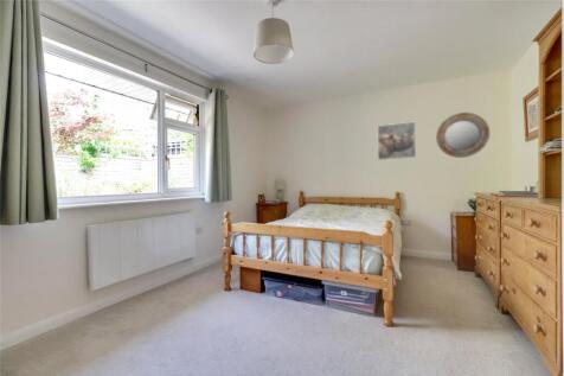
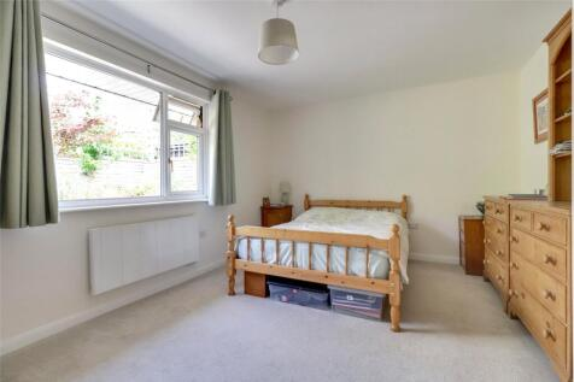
- home mirror (461, 134)
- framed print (396, 141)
